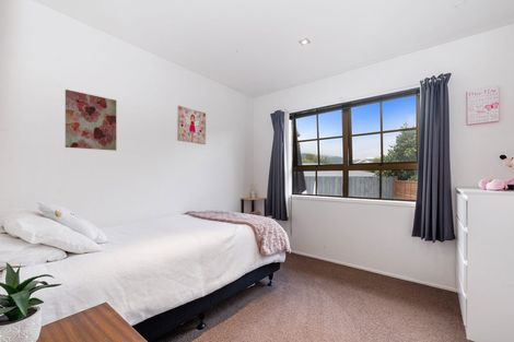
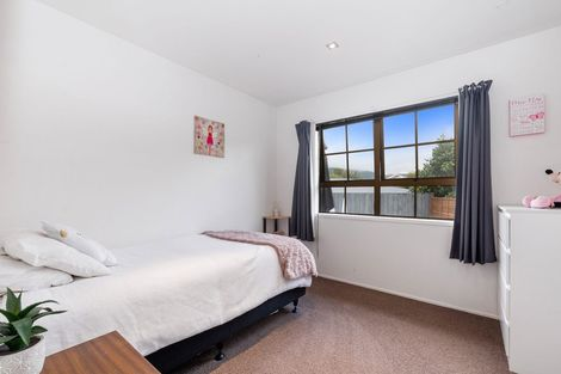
- wall art (92, 121)
